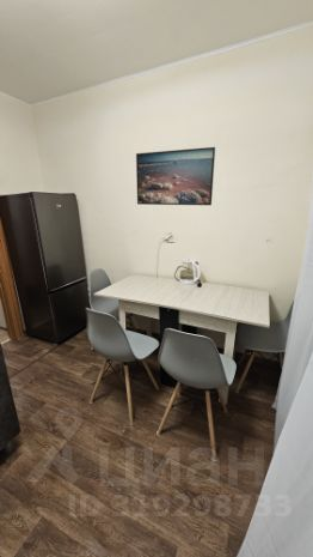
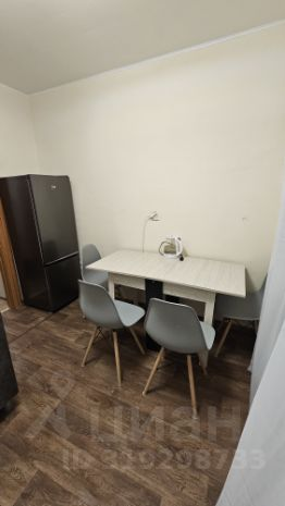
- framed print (172, 178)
